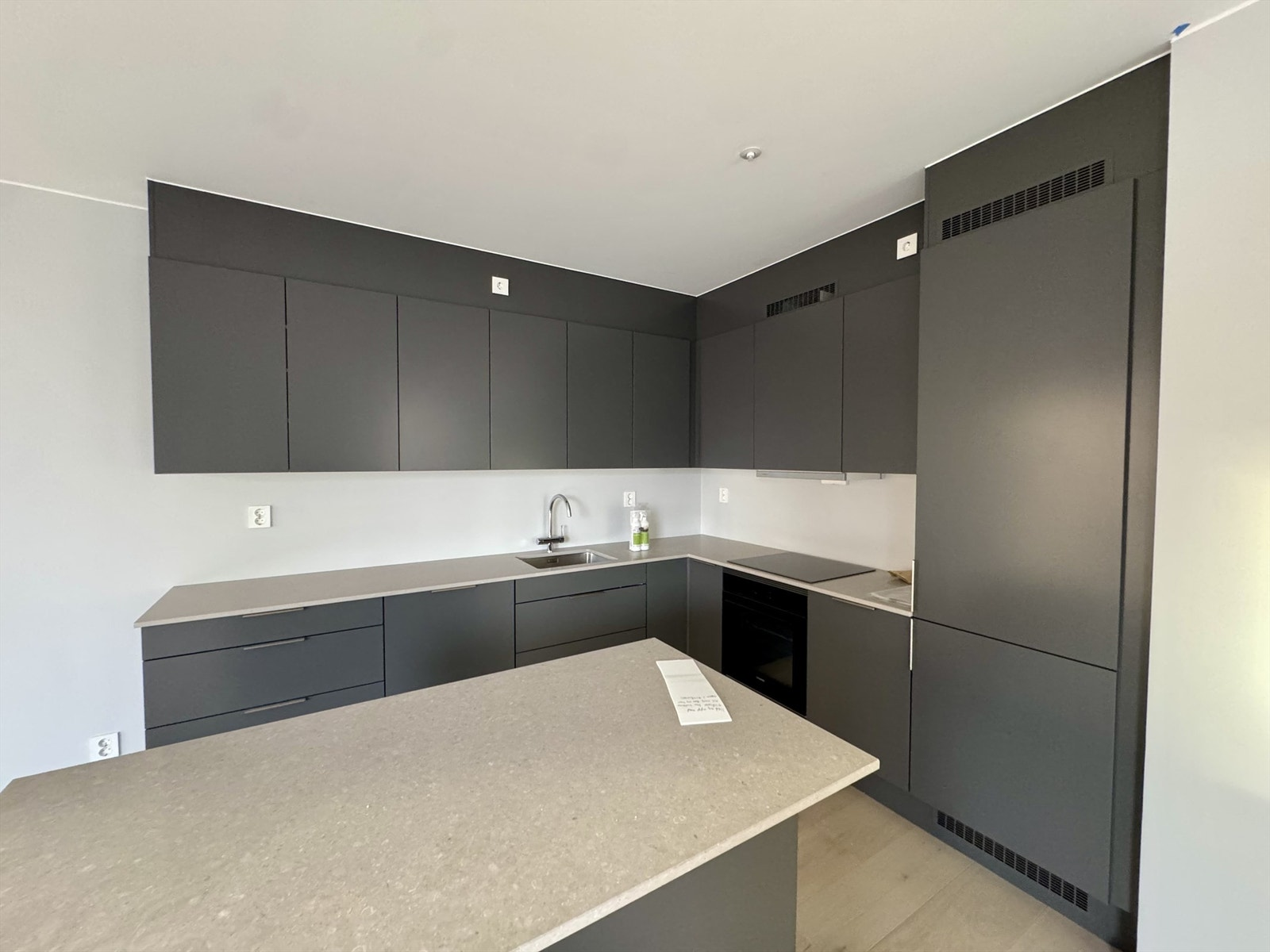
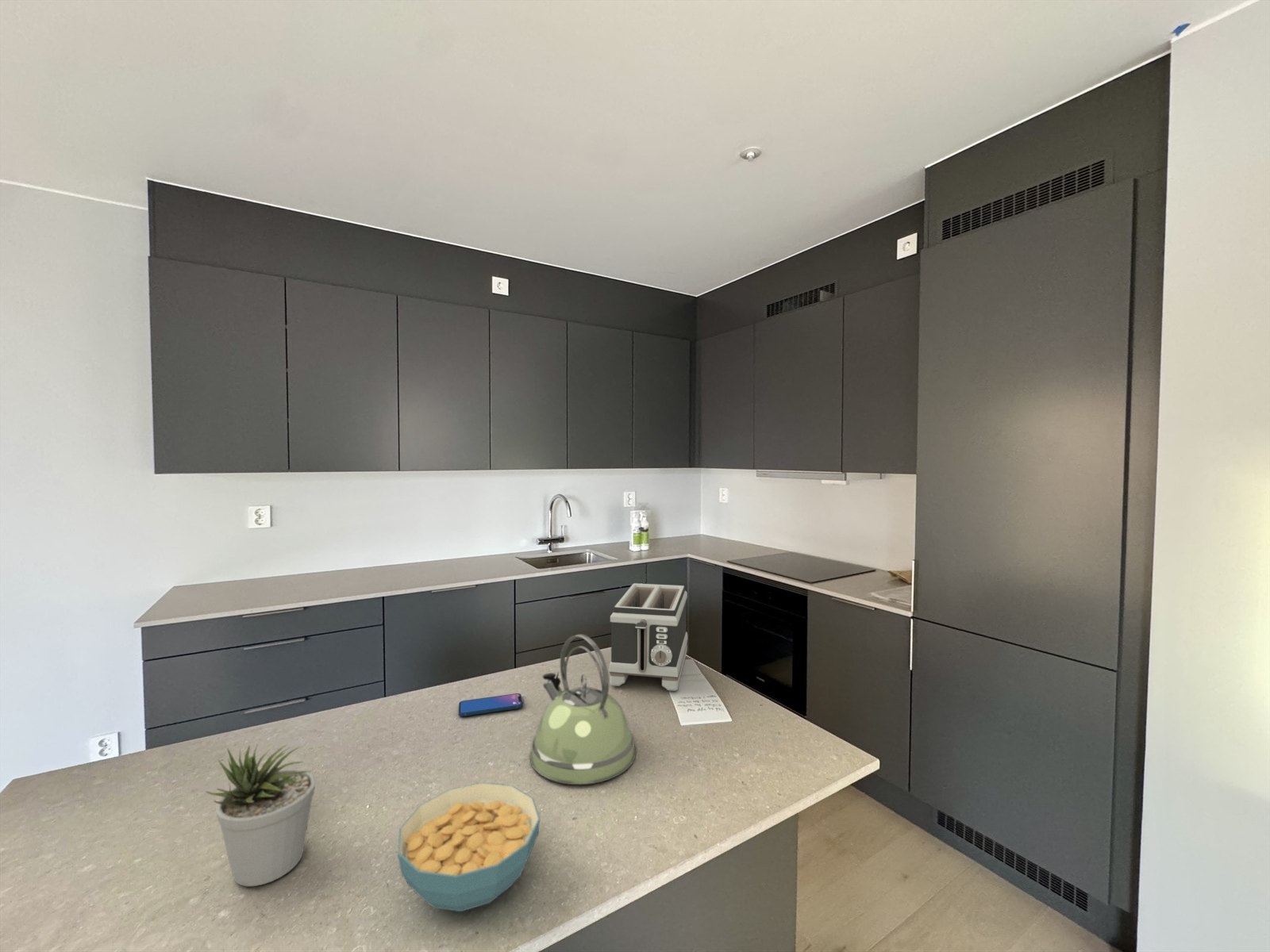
+ cereal bowl (471, 856)
+ kettle (579, 692)
+ potted plant (264, 802)
+ toaster (650, 634)
+ smartphone (491, 704)
